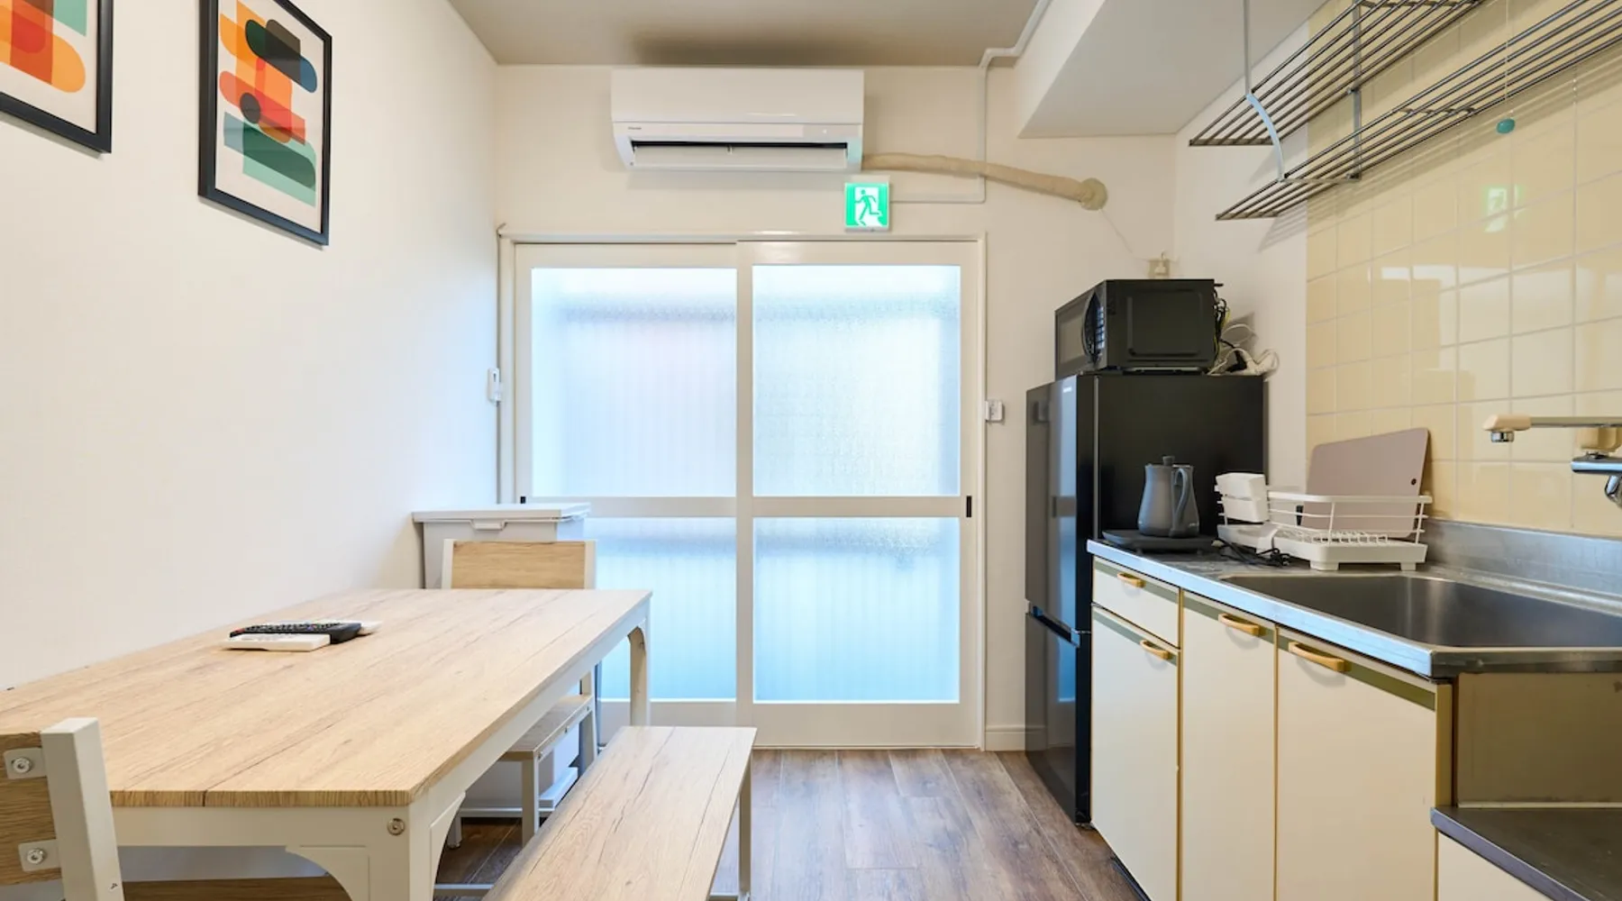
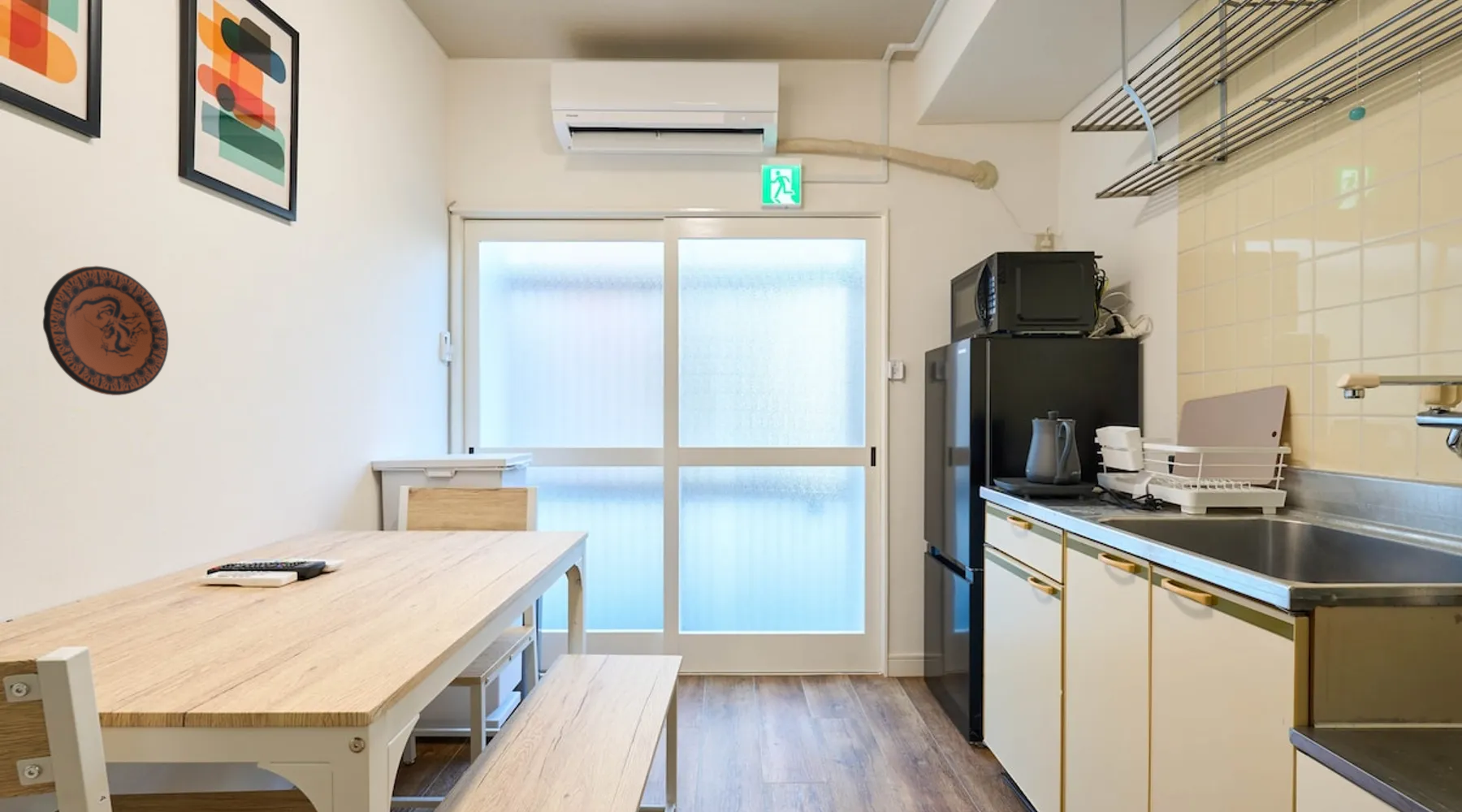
+ decorative plate (109, 331)
